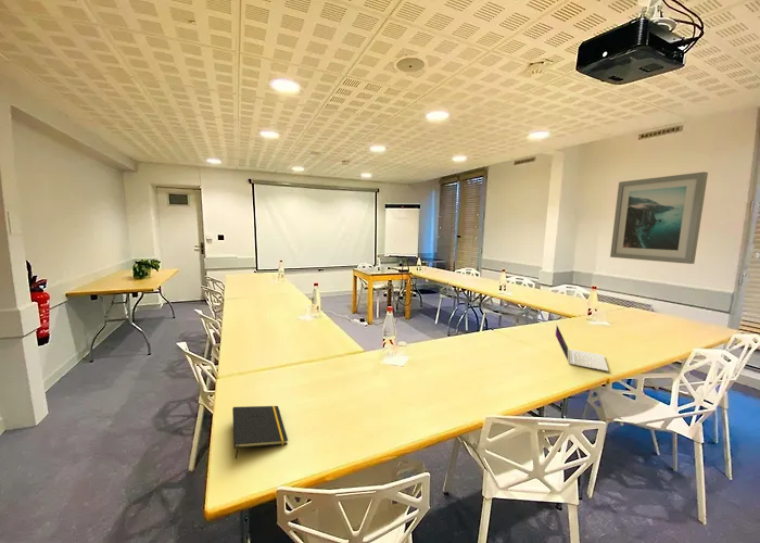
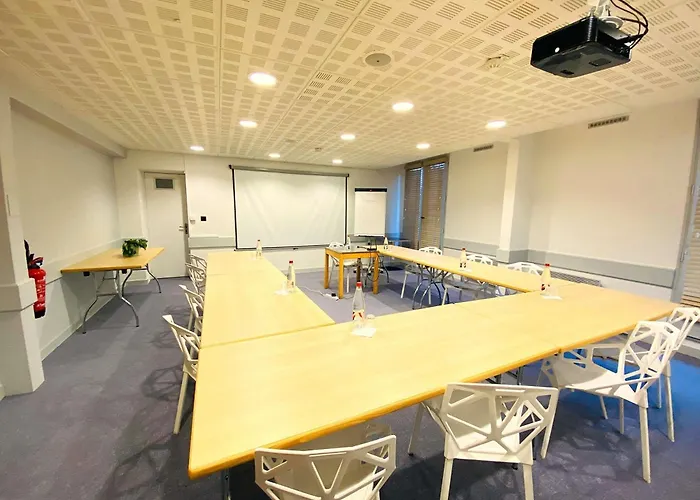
- notepad (258, 424)
- laptop (579, 351)
- wall art (653, 219)
